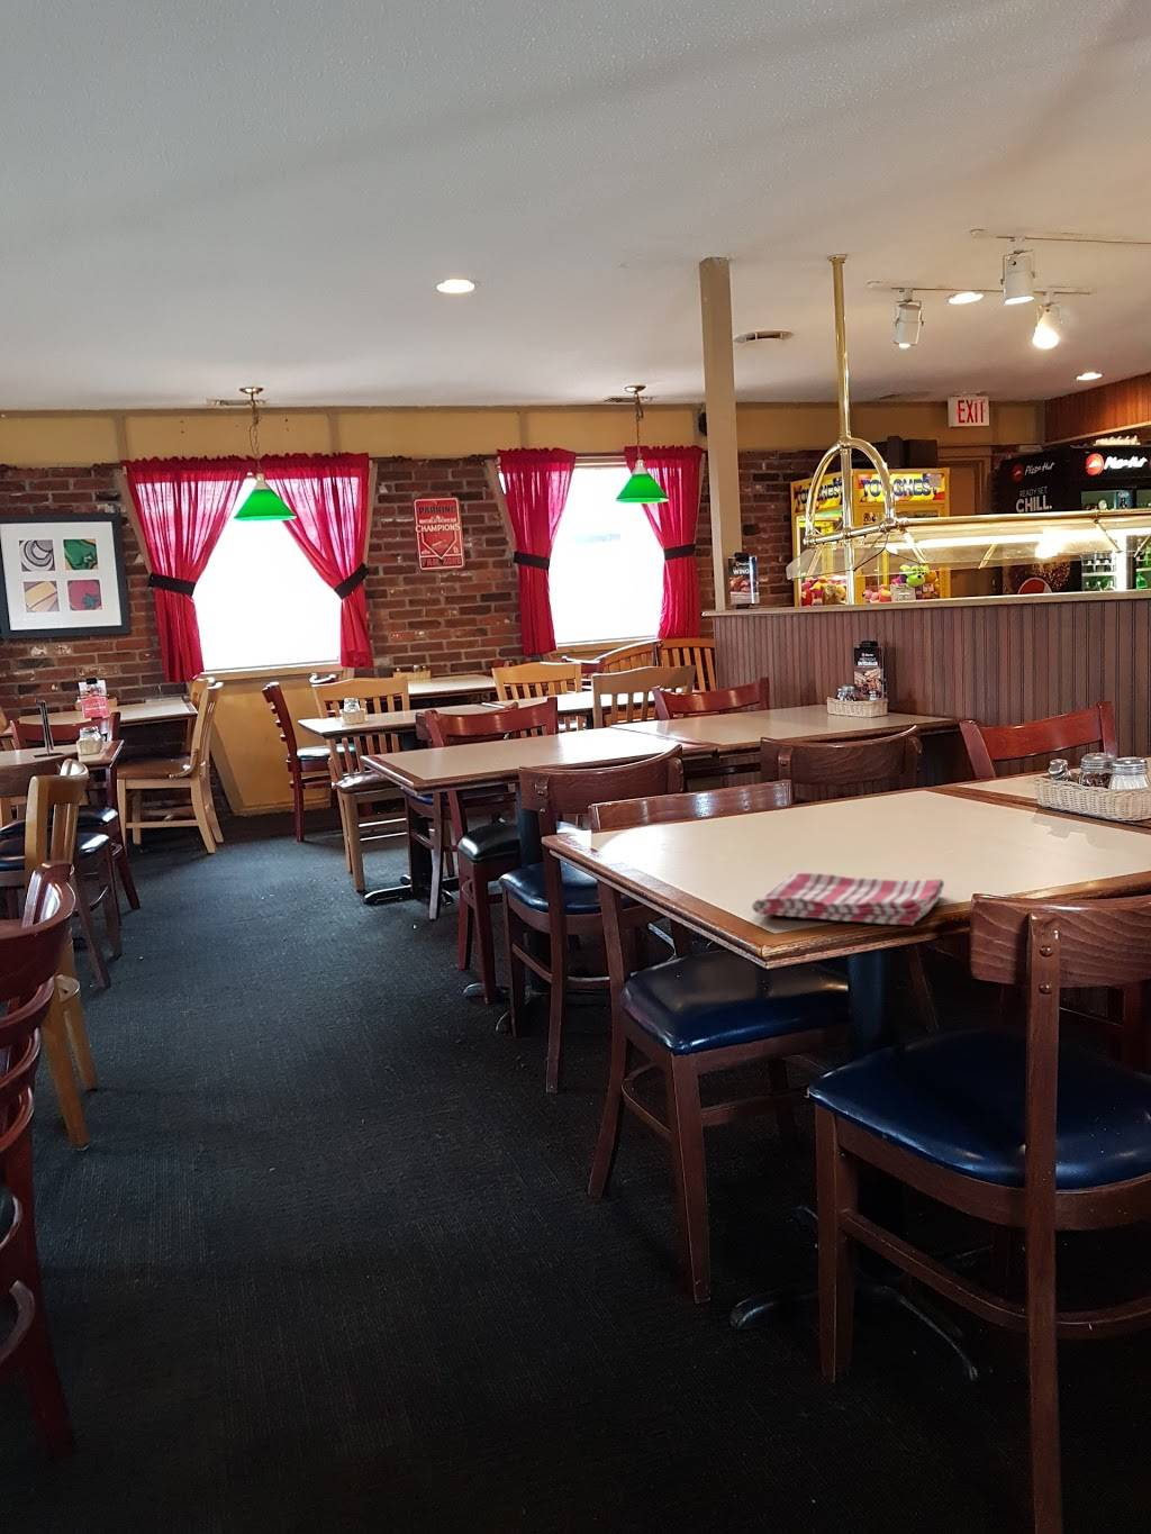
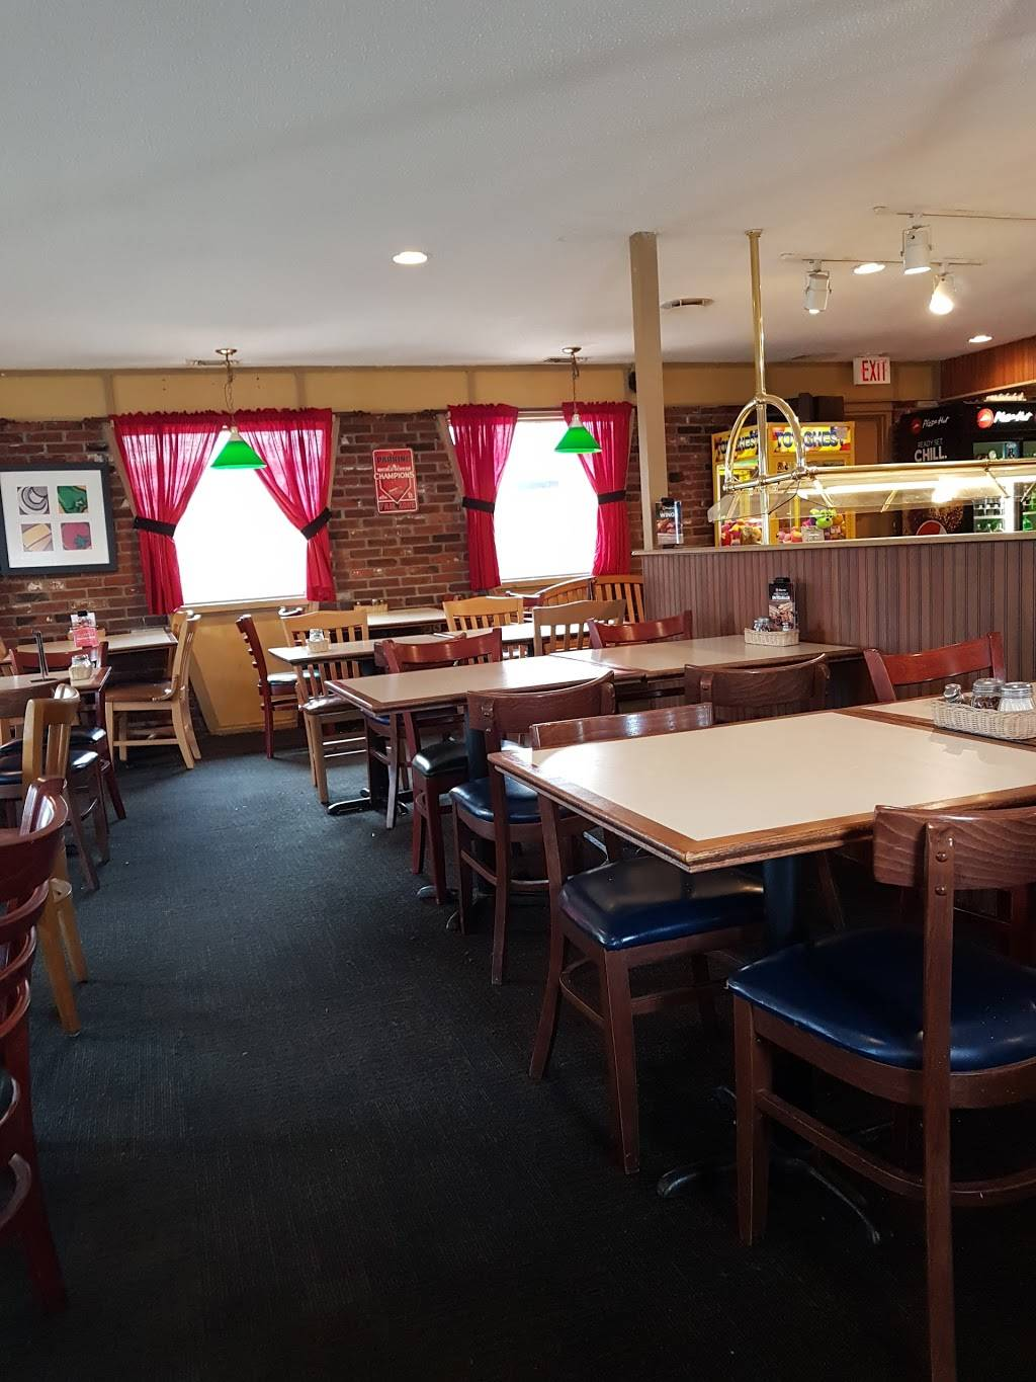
- dish towel (849, 893)
